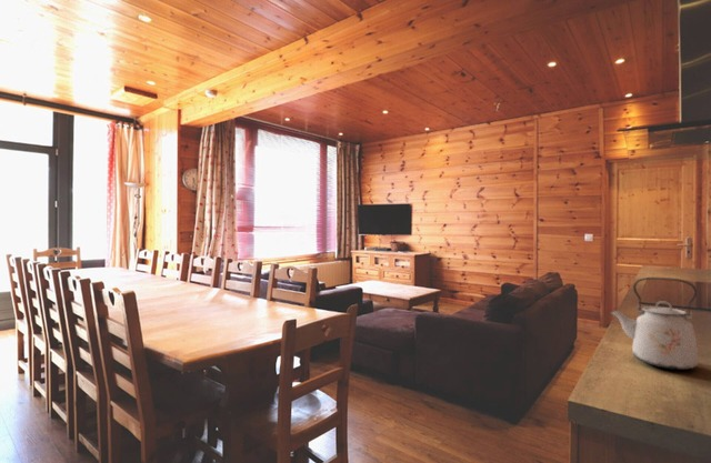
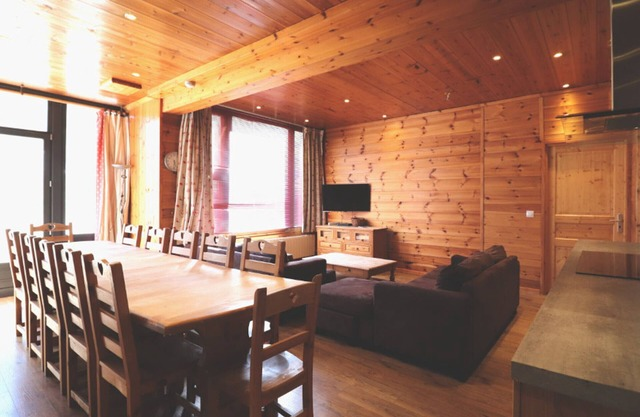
- kettle (651, 319)
